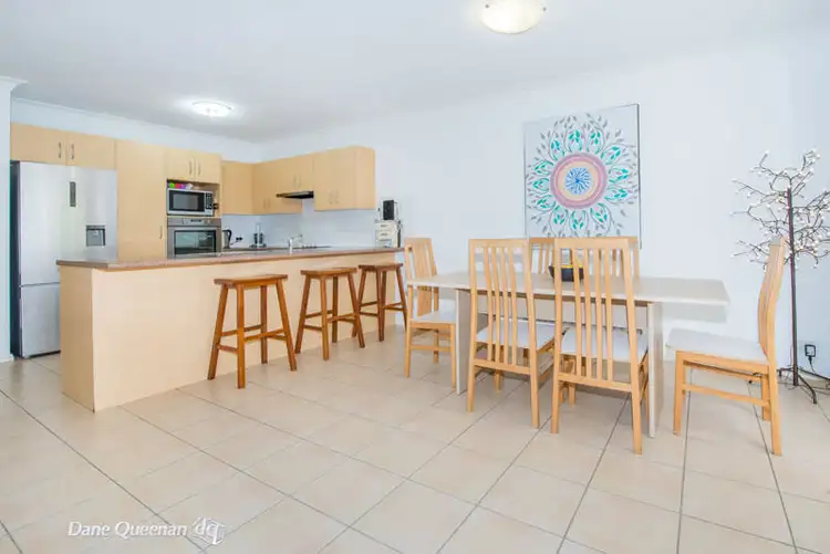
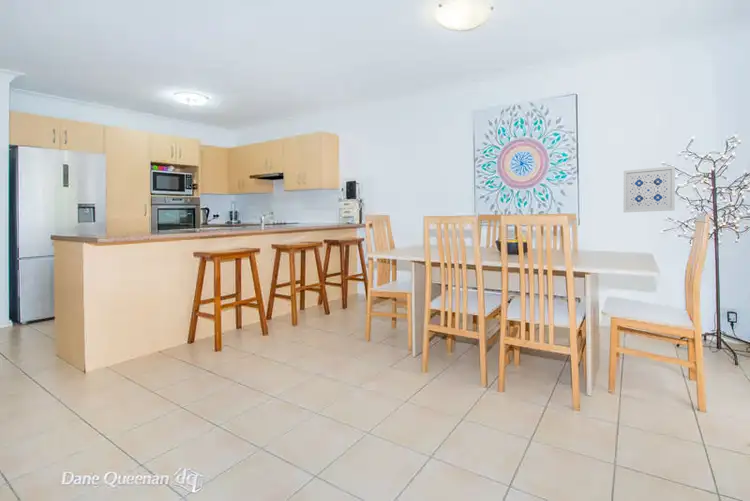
+ wall art (648, 190)
